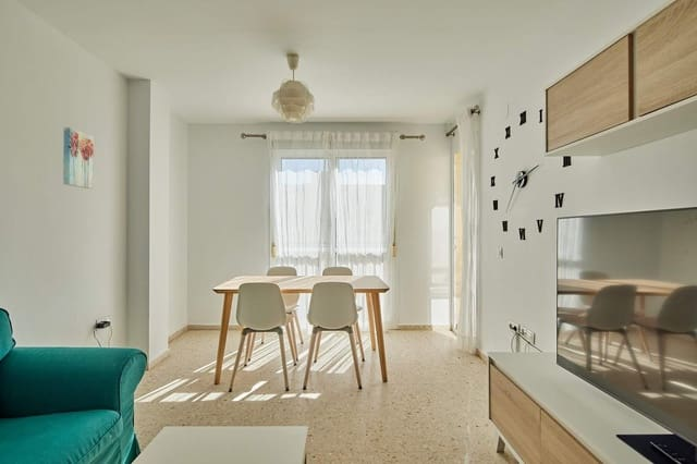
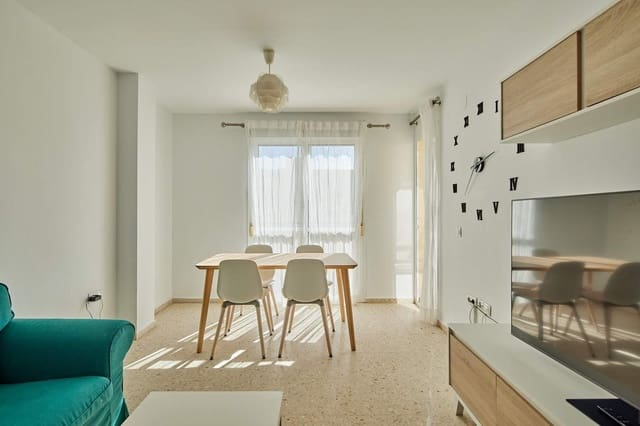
- wall art (78, 159)
